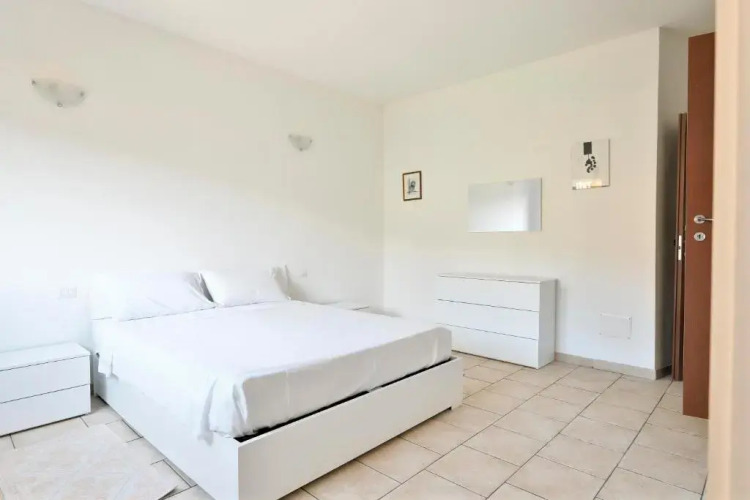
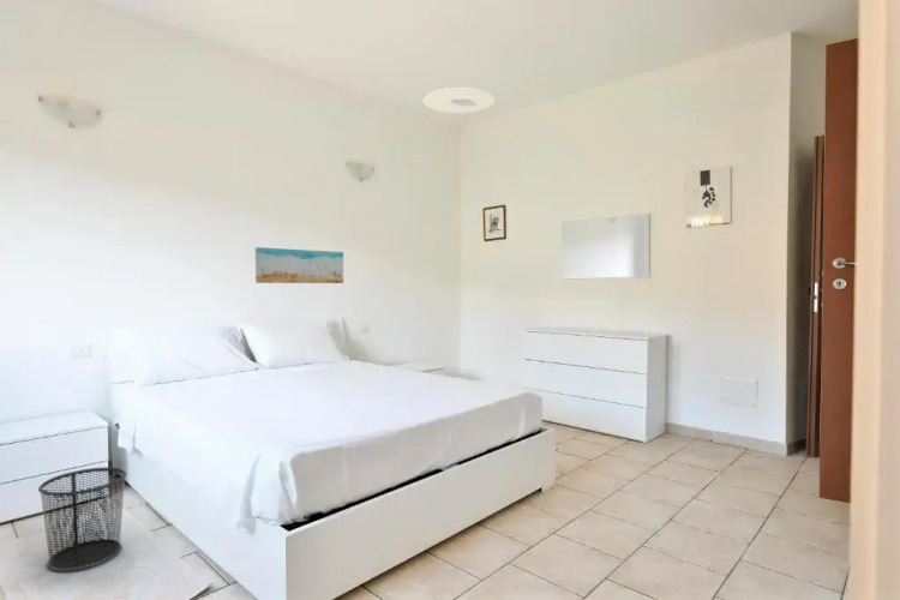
+ waste bin (84, 517)
+ wall art (301, 266)
+ ceiling light (458, 97)
